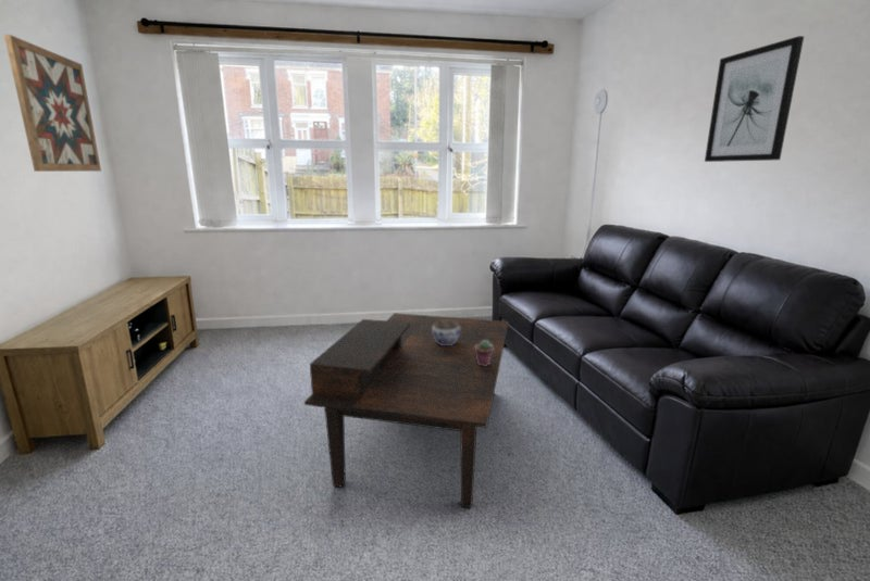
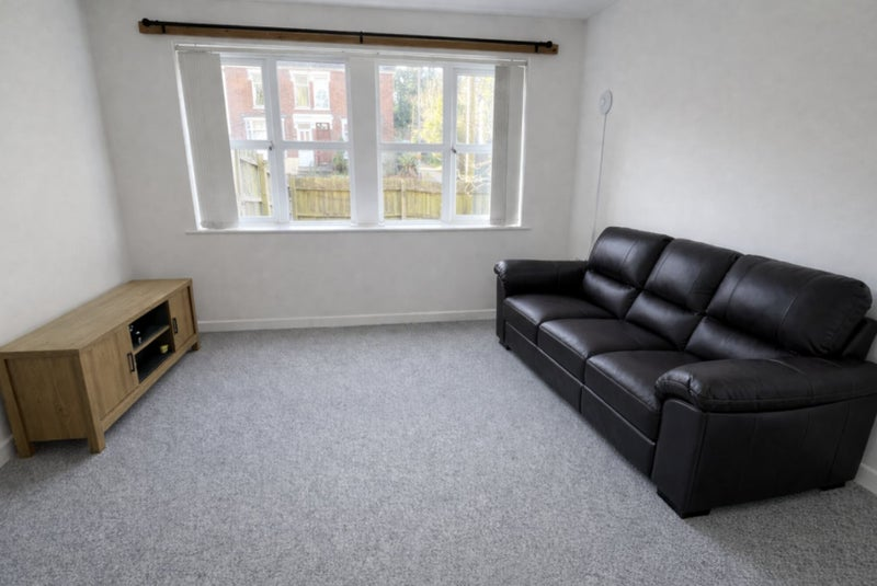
- wall art (60, 113)
- wall art (748, 106)
- coffee table (427, 380)
- potted succulent (484, 351)
- jar (446, 332)
